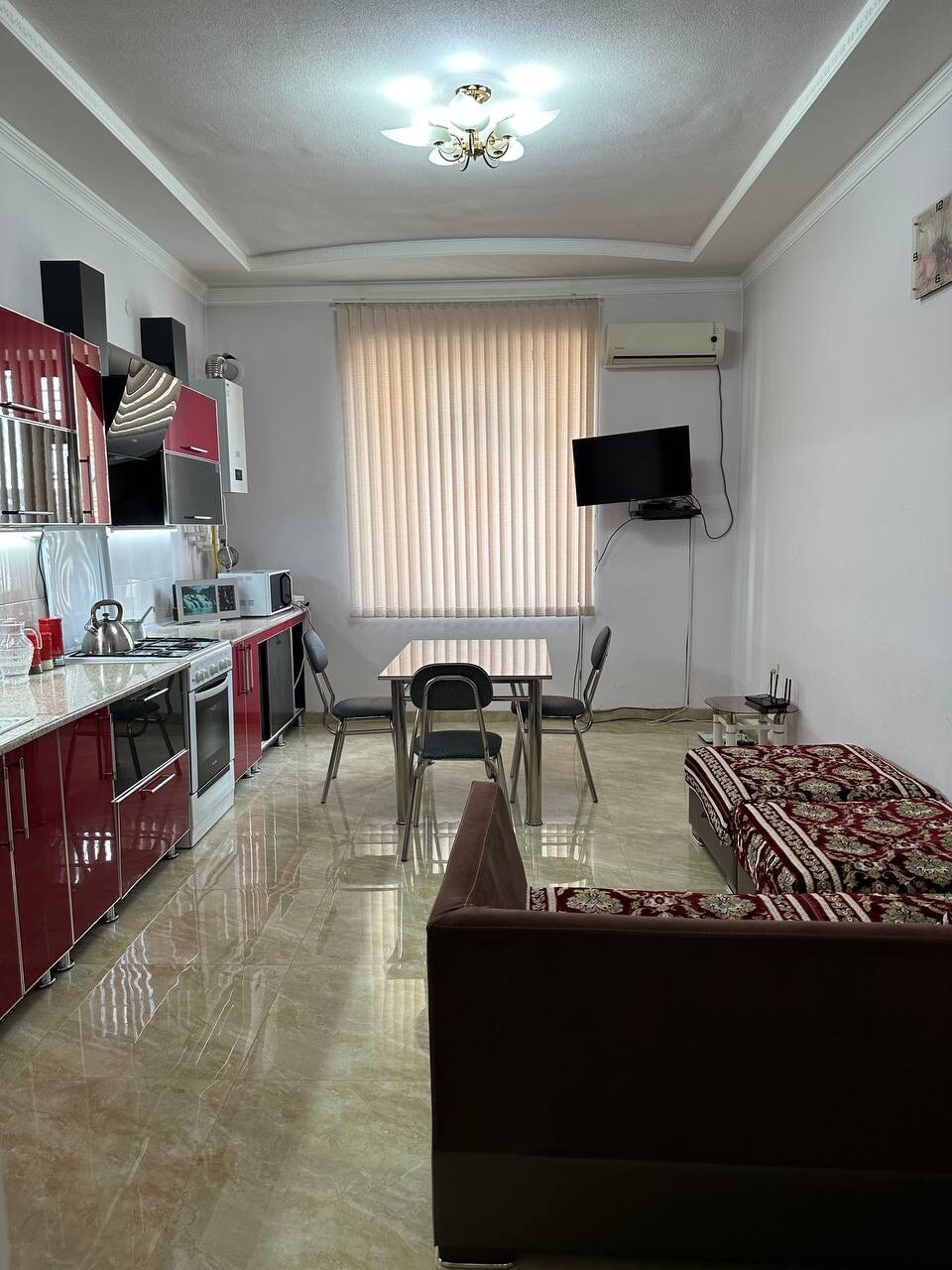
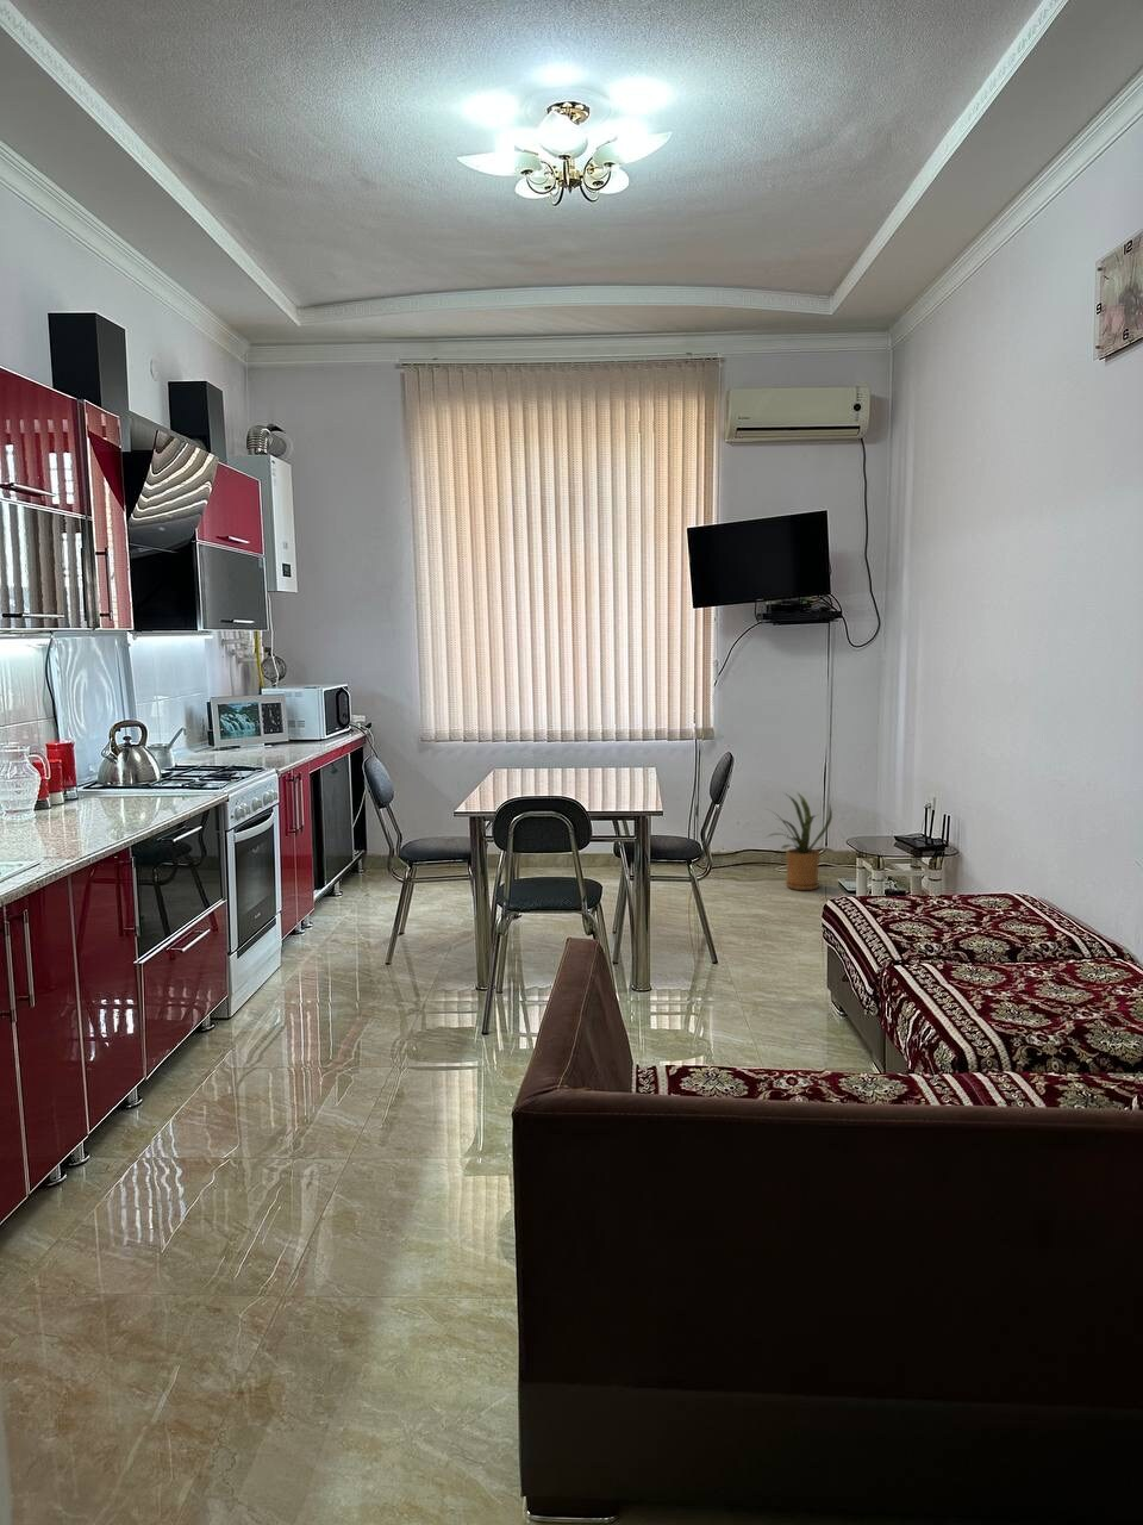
+ house plant (796, 841)
